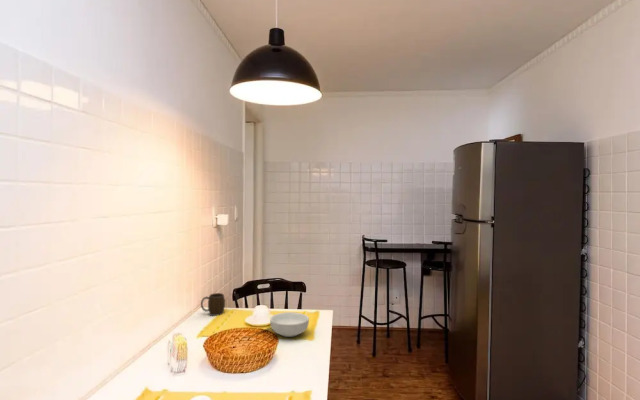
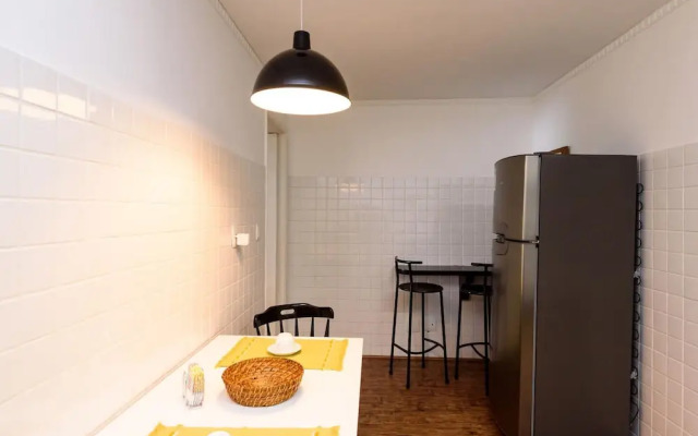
- mug (212, 304)
- cereal bowl (289, 325)
